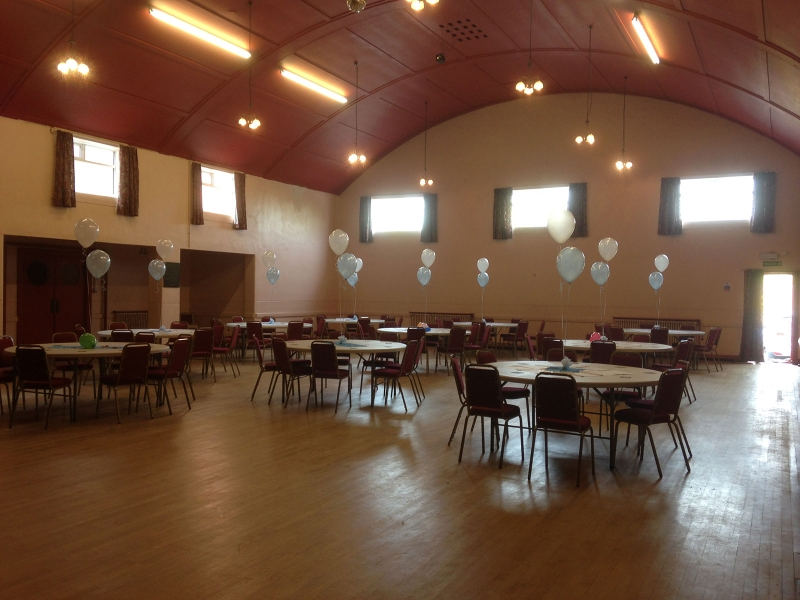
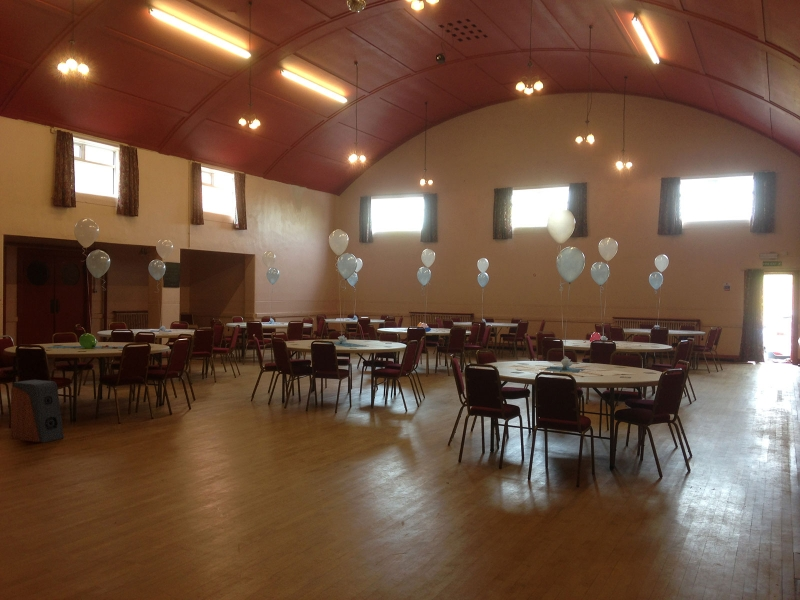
+ speaker (38, 410)
